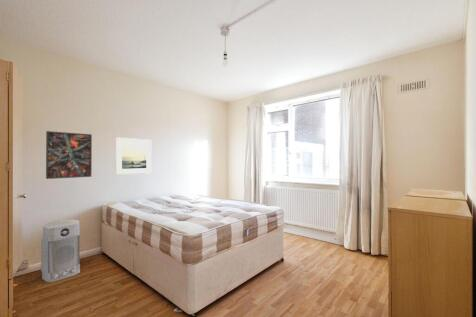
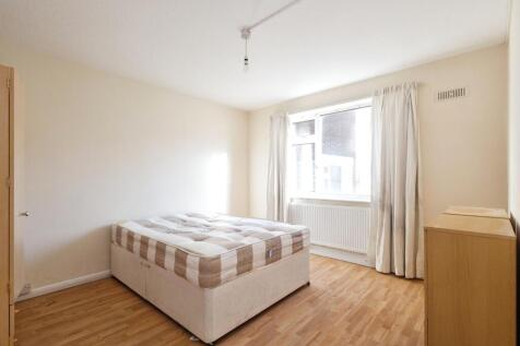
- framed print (134, 156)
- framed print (70, 155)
- air purifier (61, 247)
